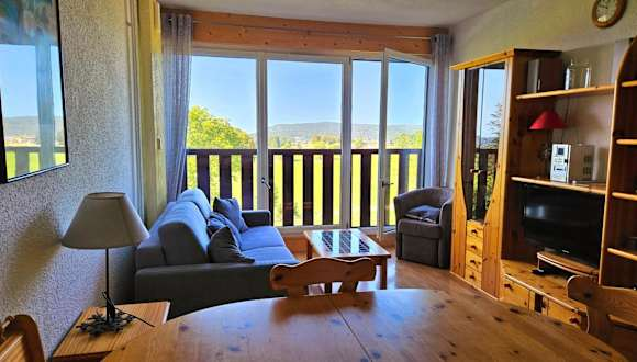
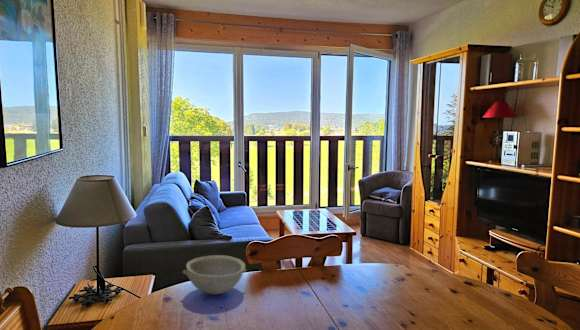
+ bowl (215, 277)
